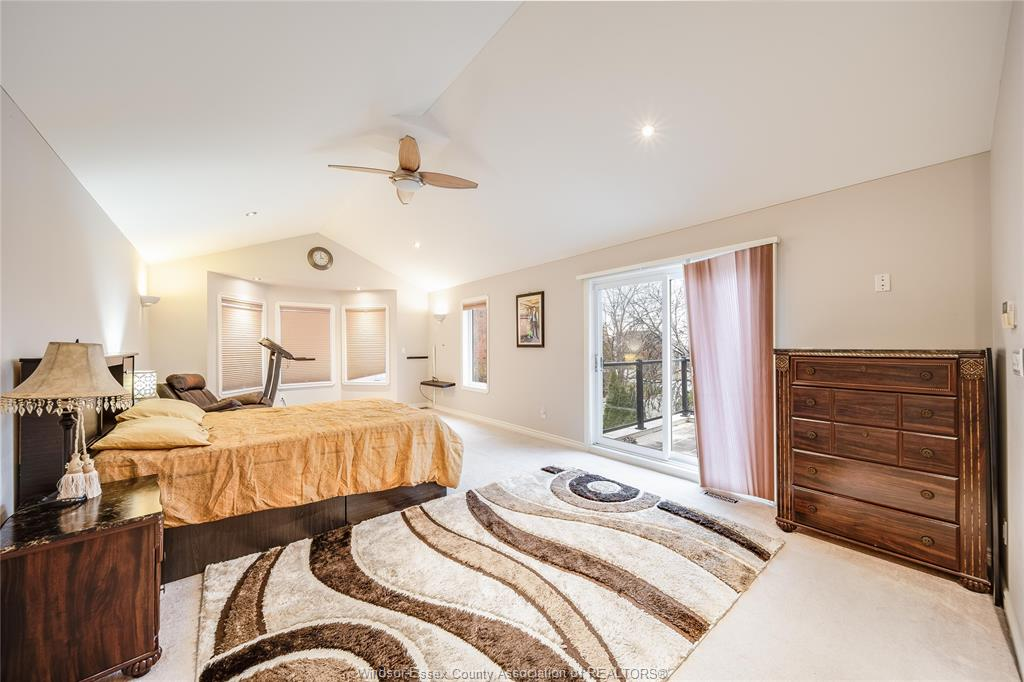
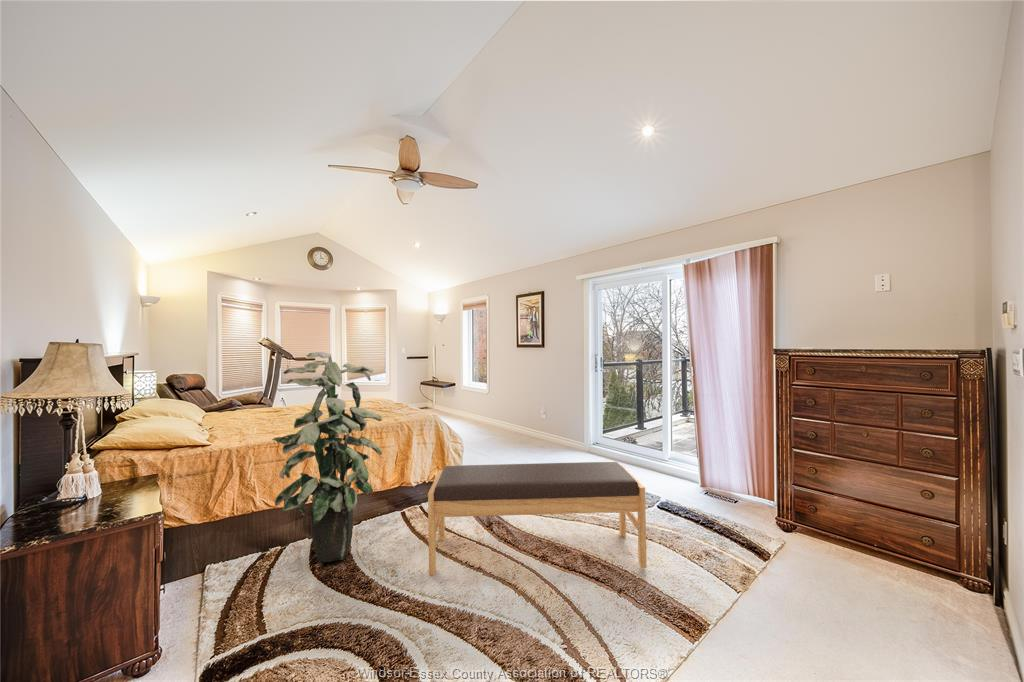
+ bench (534, 512)
+ indoor plant (327, 452)
